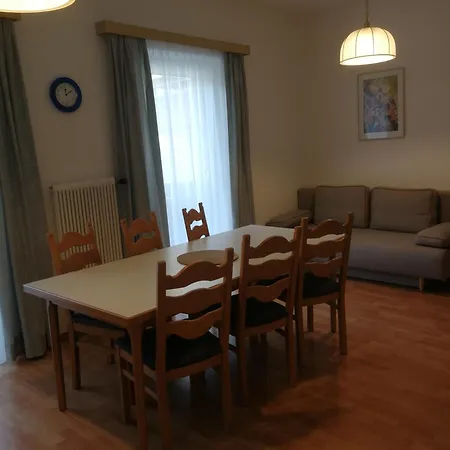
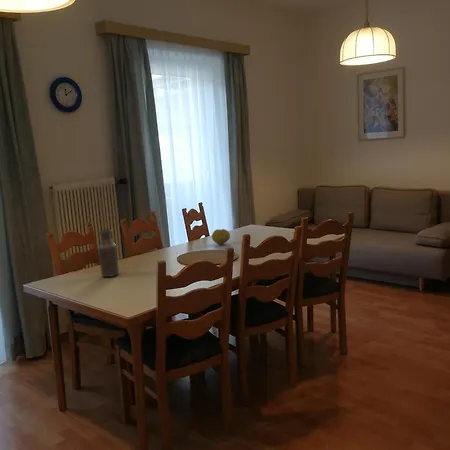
+ bottle (107, 252)
+ fruit (220, 236)
